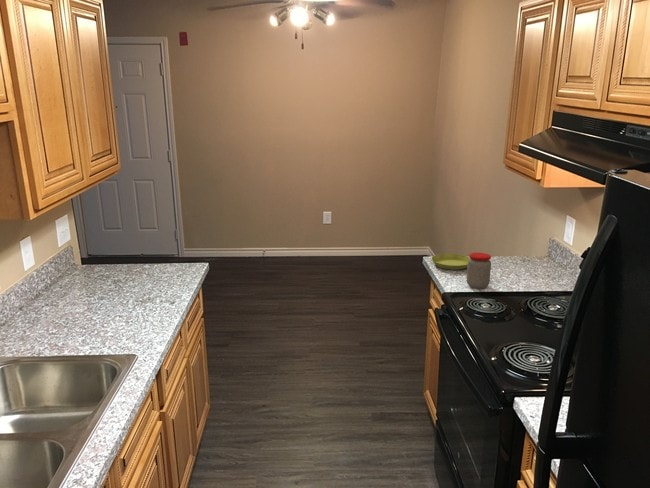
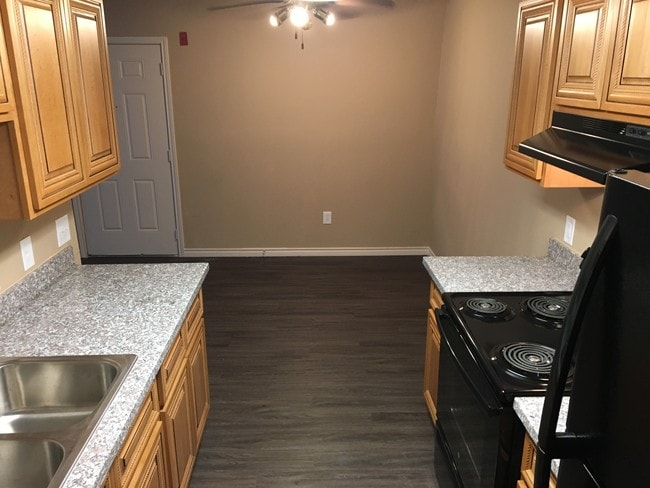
- saucer (451, 262)
- jar (478, 270)
